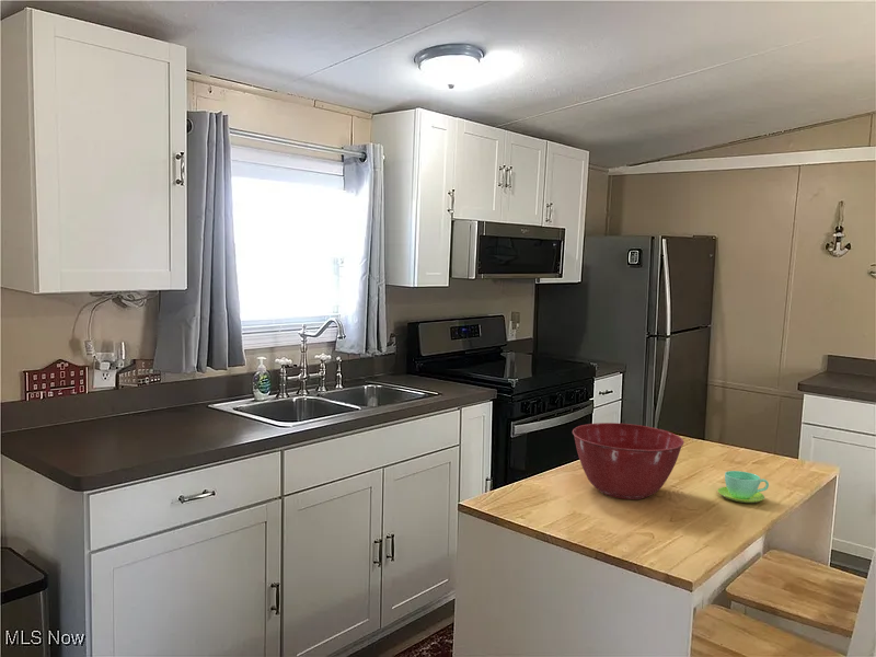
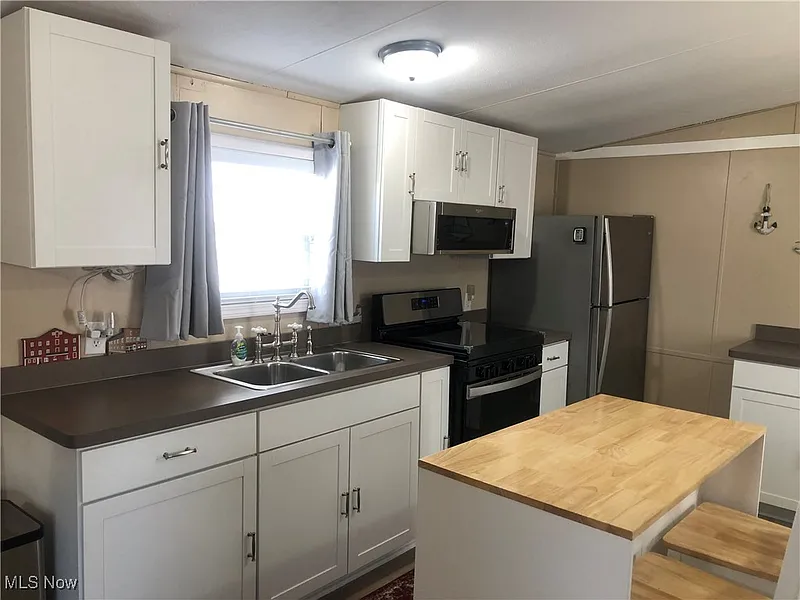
- cup (742, 486)
- mixing bowl (625, 462)
